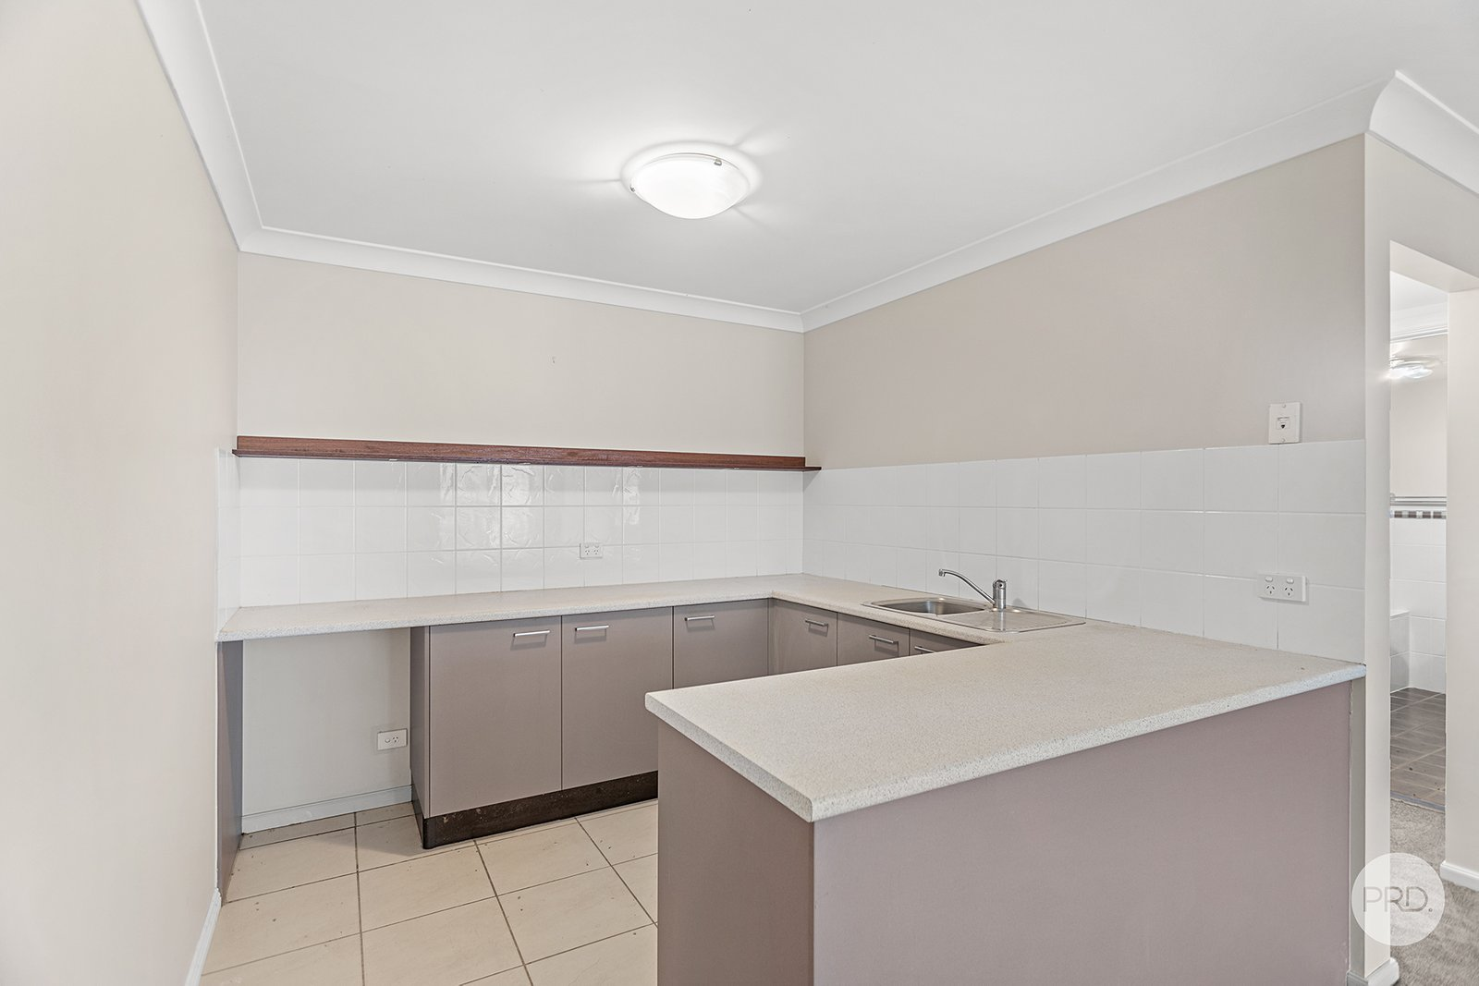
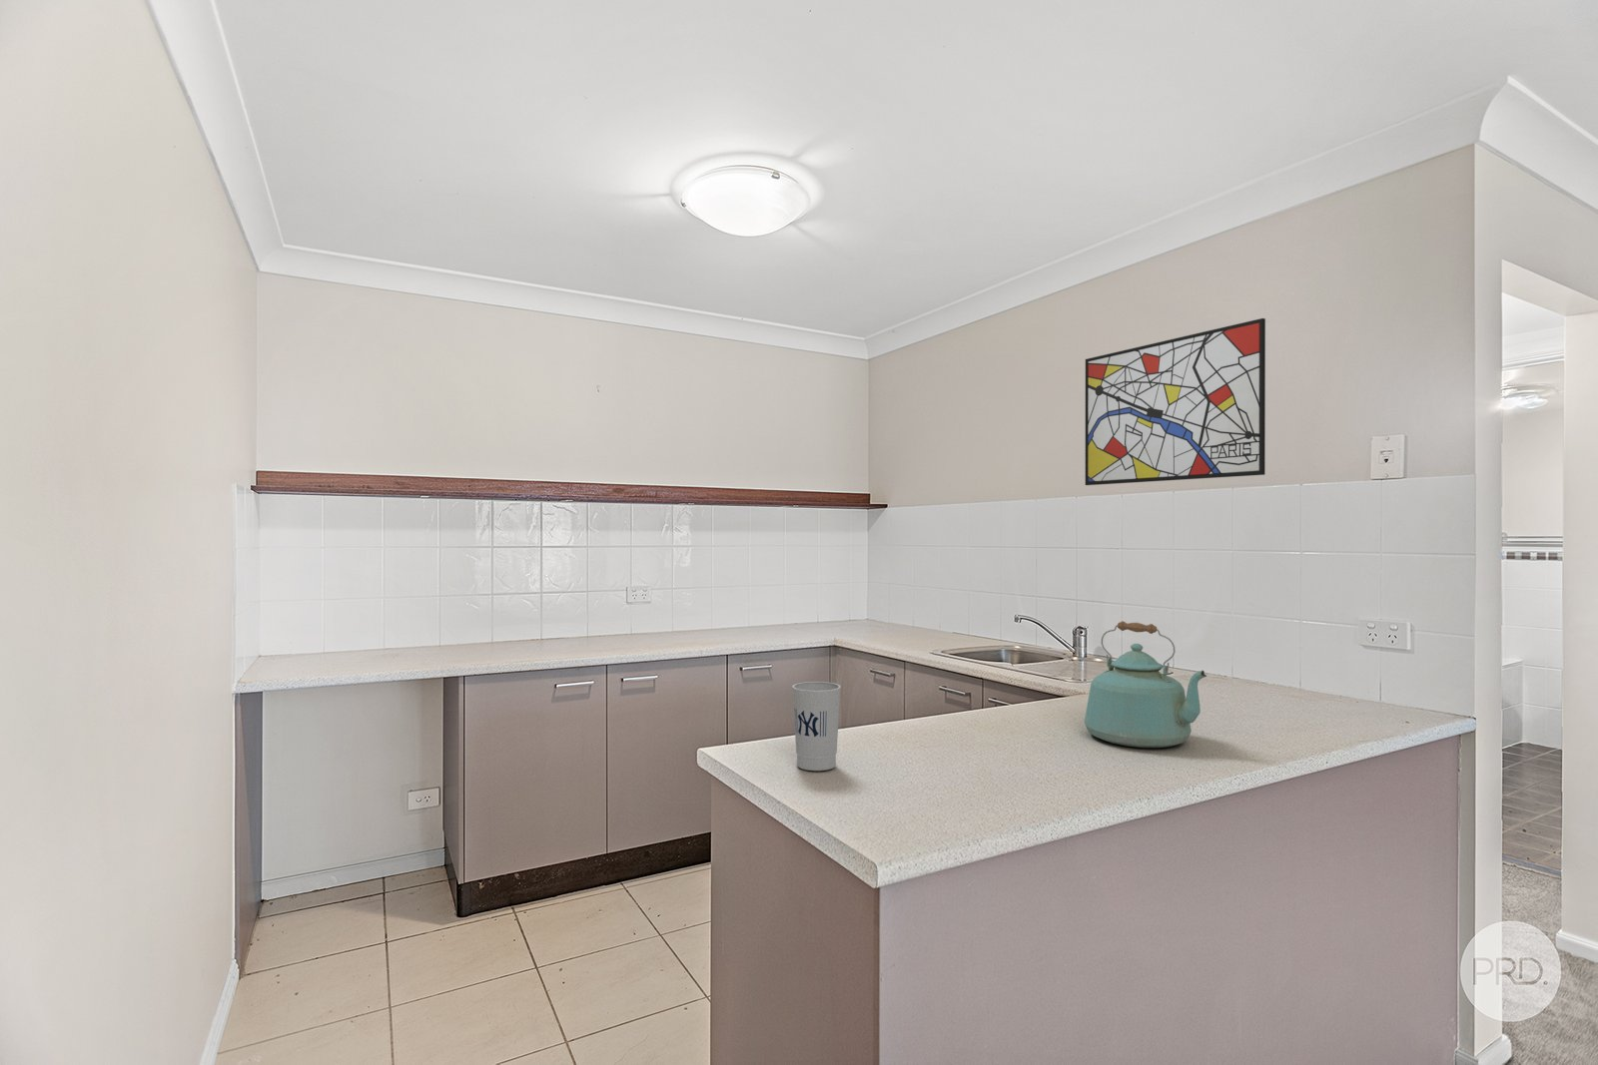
+ kettle (1145, 682)
+ cup (816, 725)
+ wall art (1165, 410)
